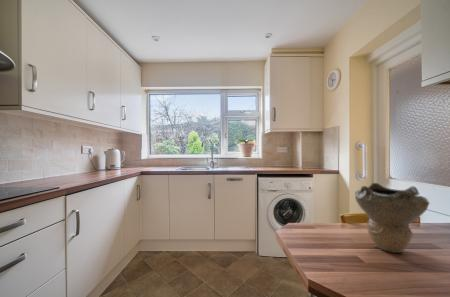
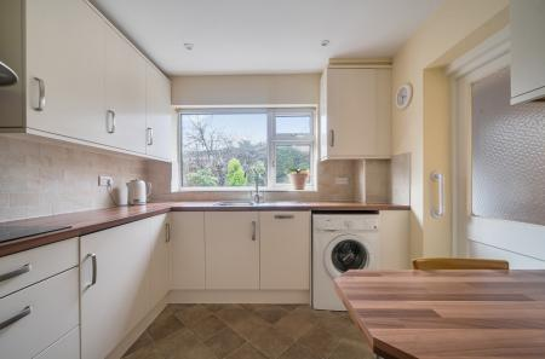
- decorative bowl (389, 217)
